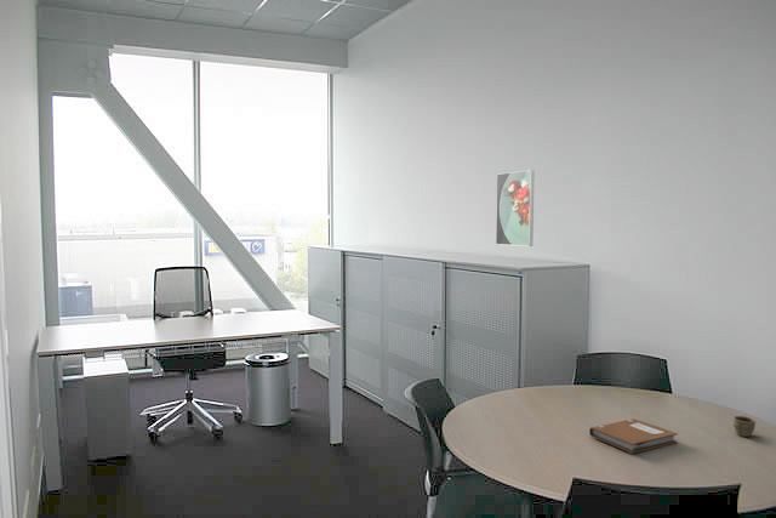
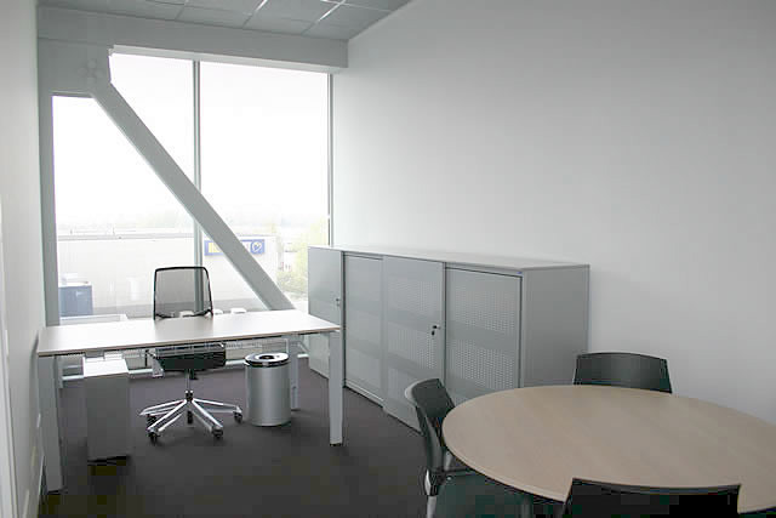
- cup (746, 426)
- notebook (633, 433)
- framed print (514, 209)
